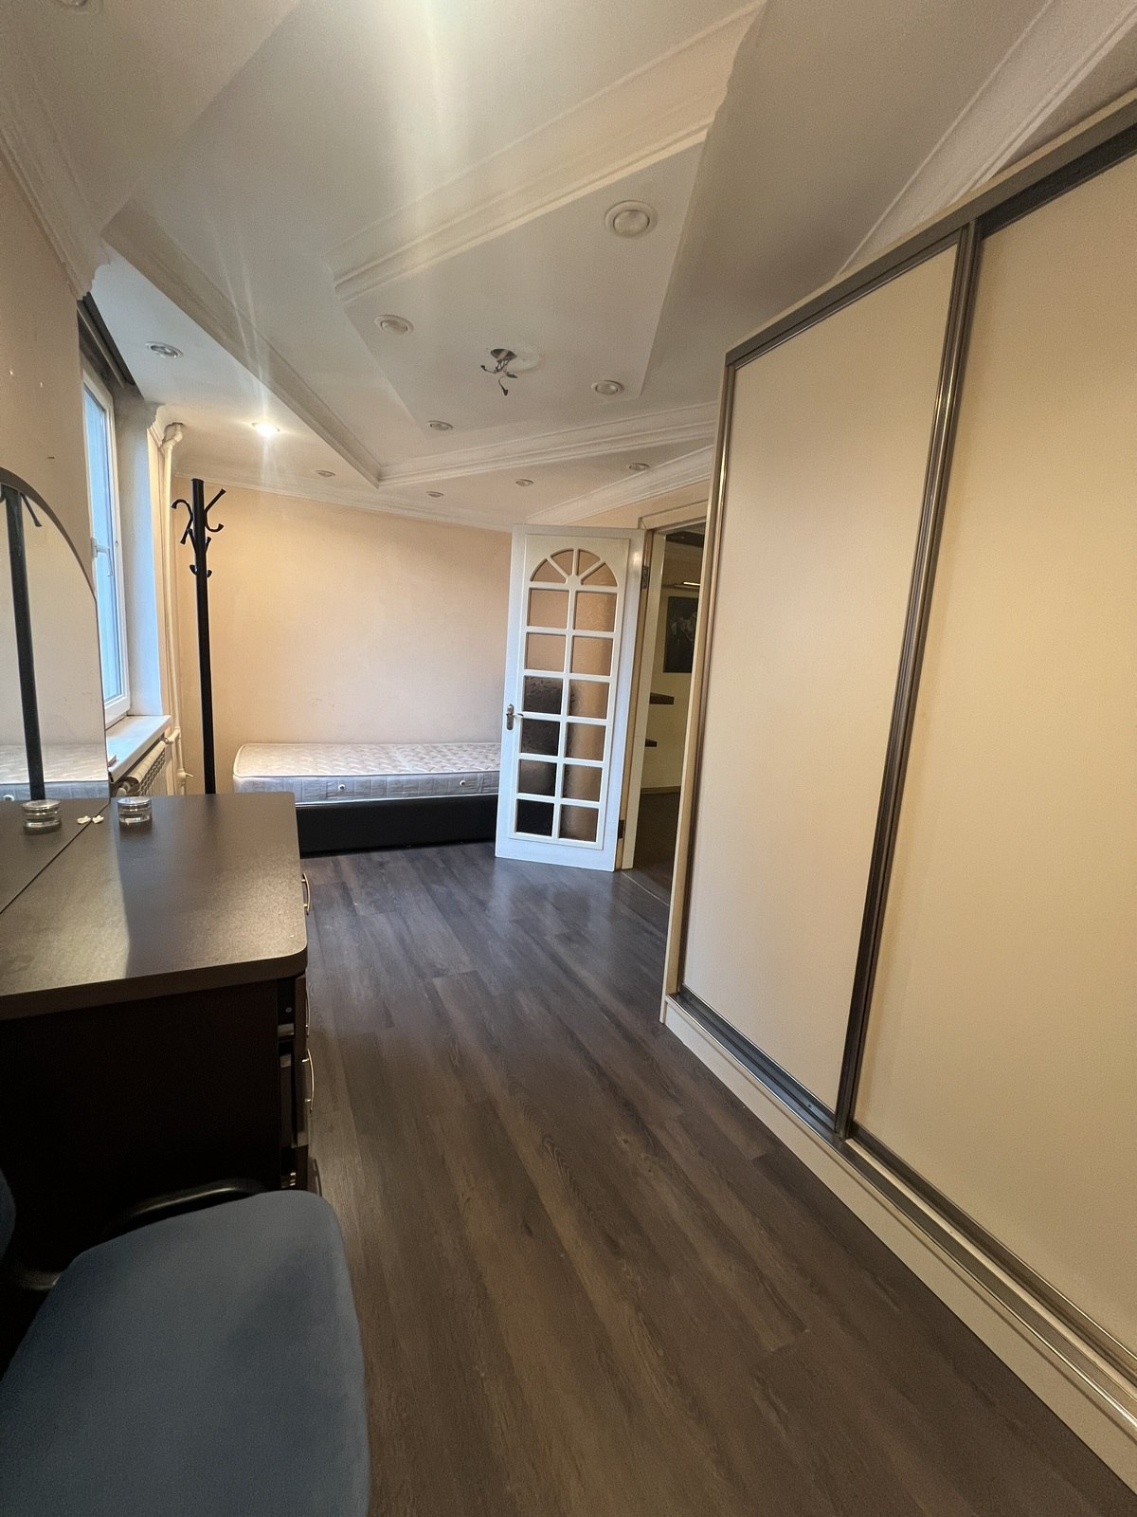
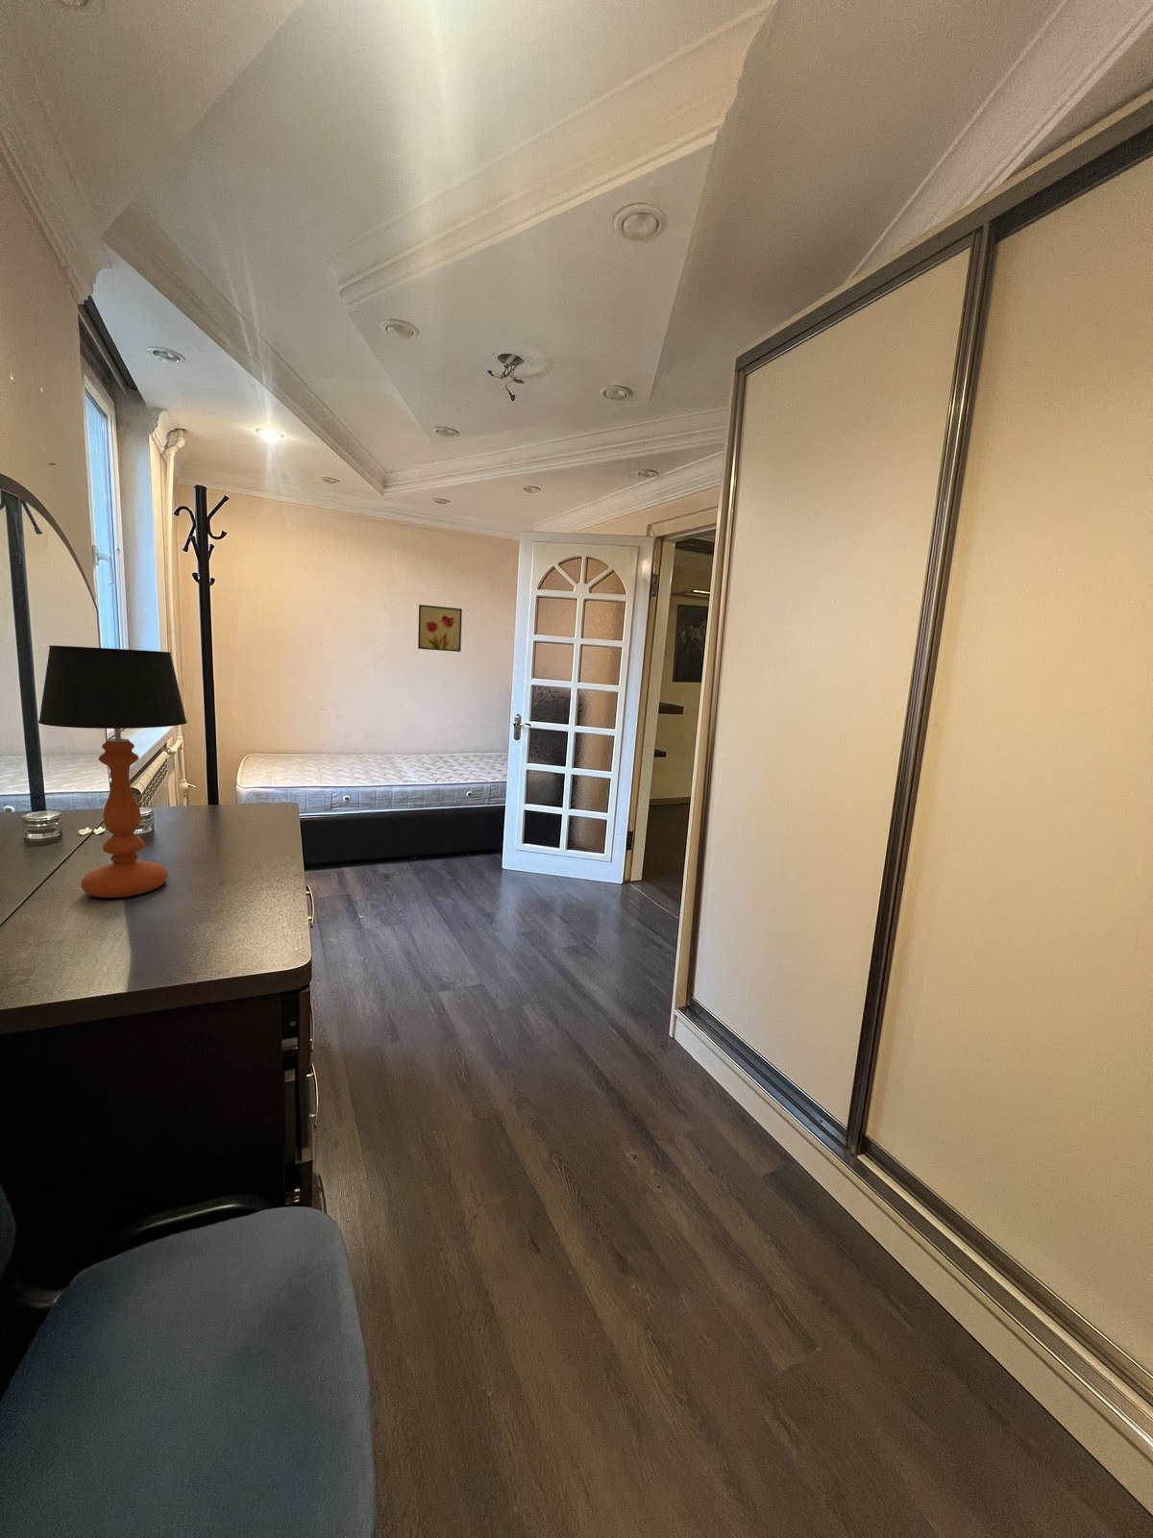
+ table lamp (119, 771)
+ wall art (440, 629)
